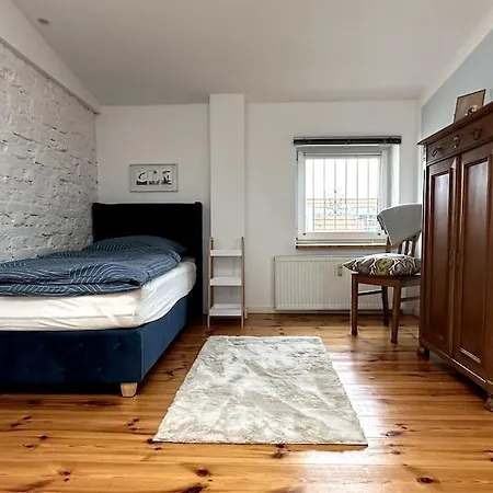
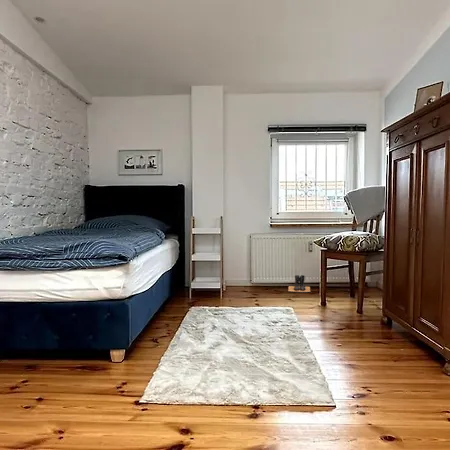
+ boots (298, 283)
